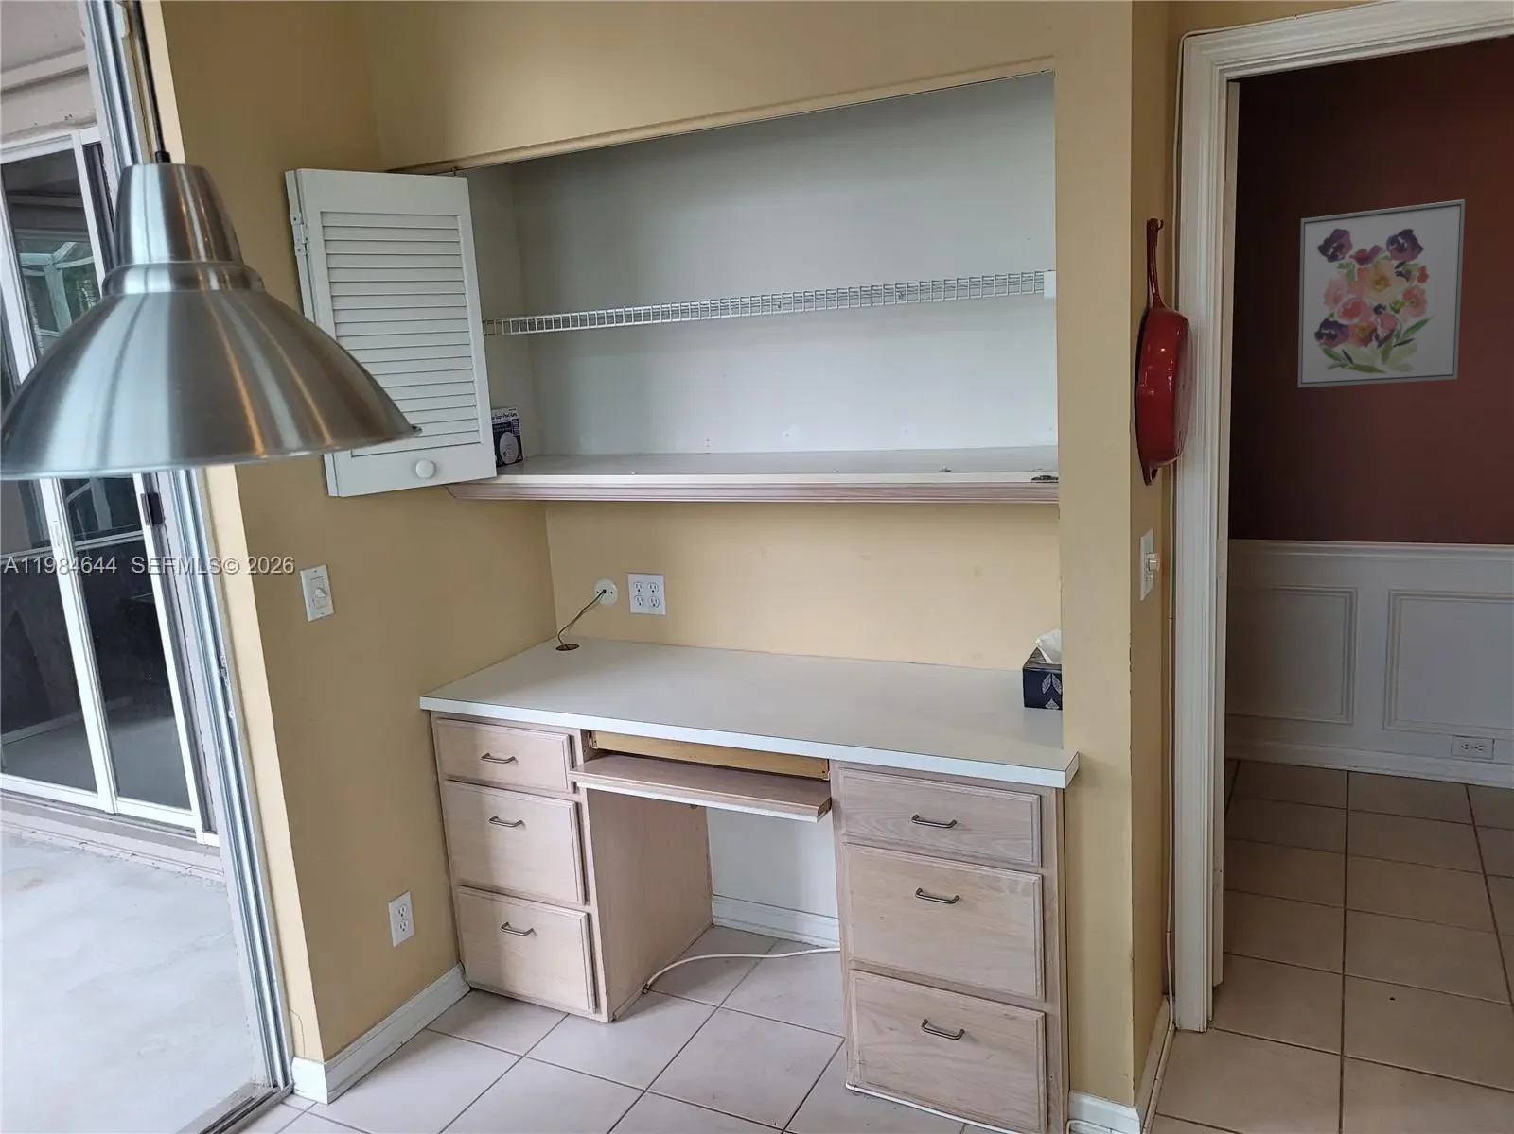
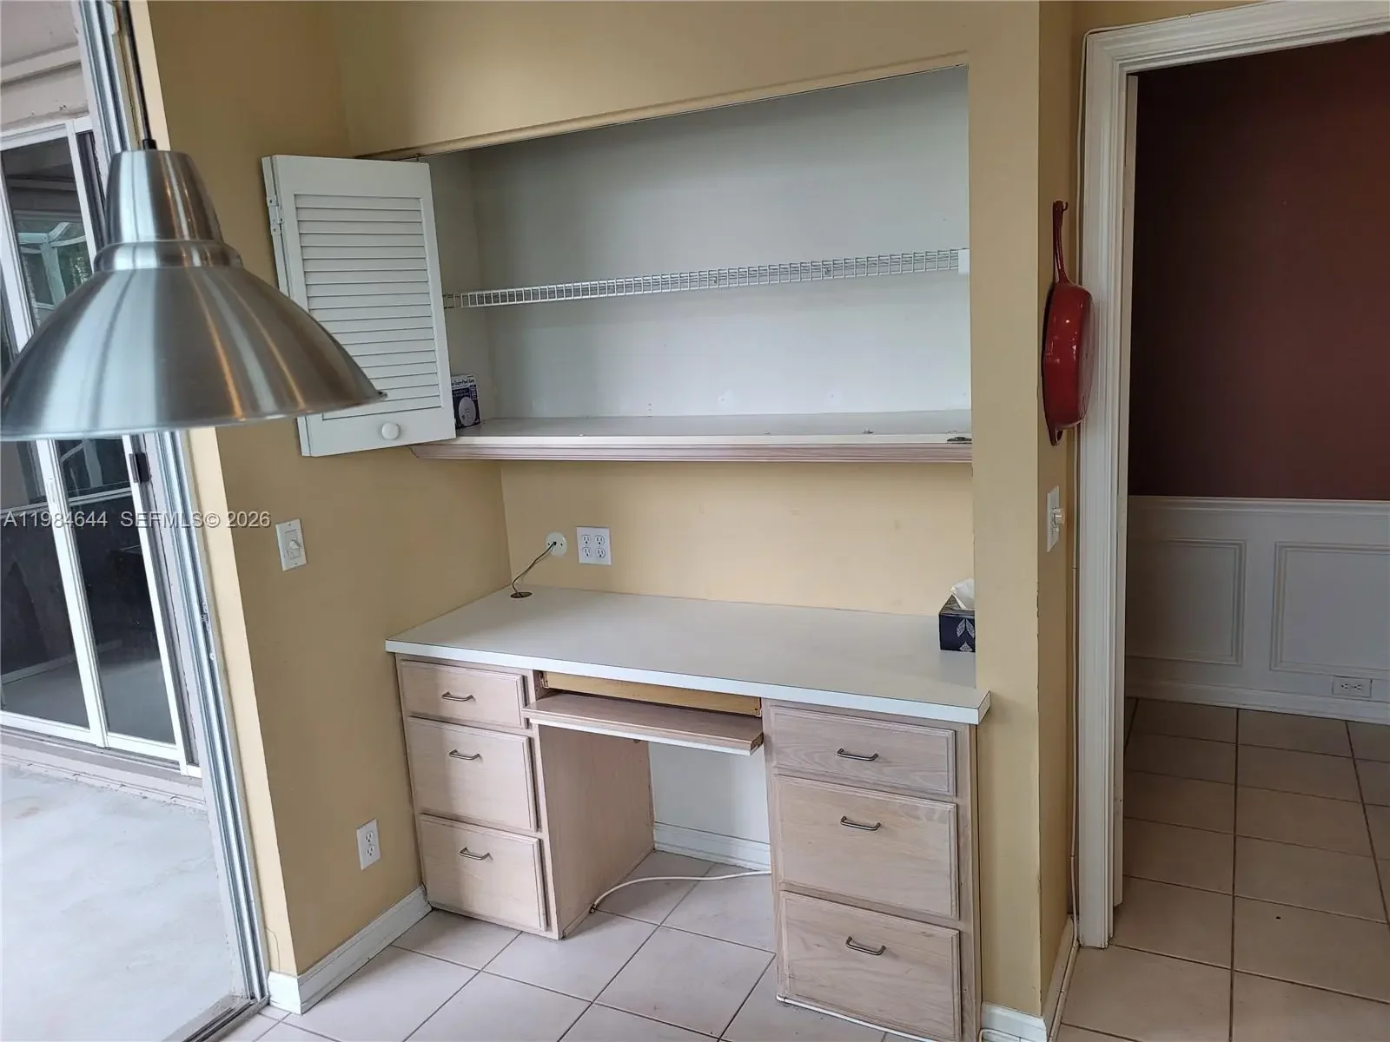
- wall art (1377, 298)
